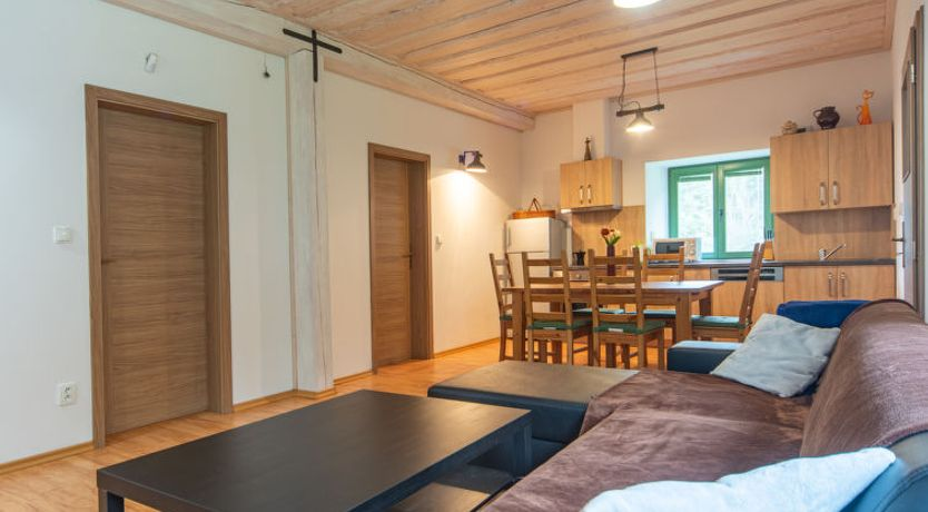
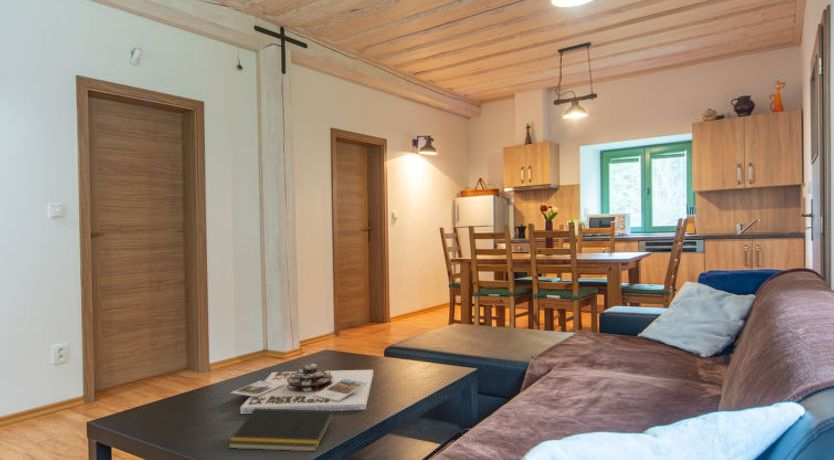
+ notepad (283, 428)
+ board game (303, 379)
